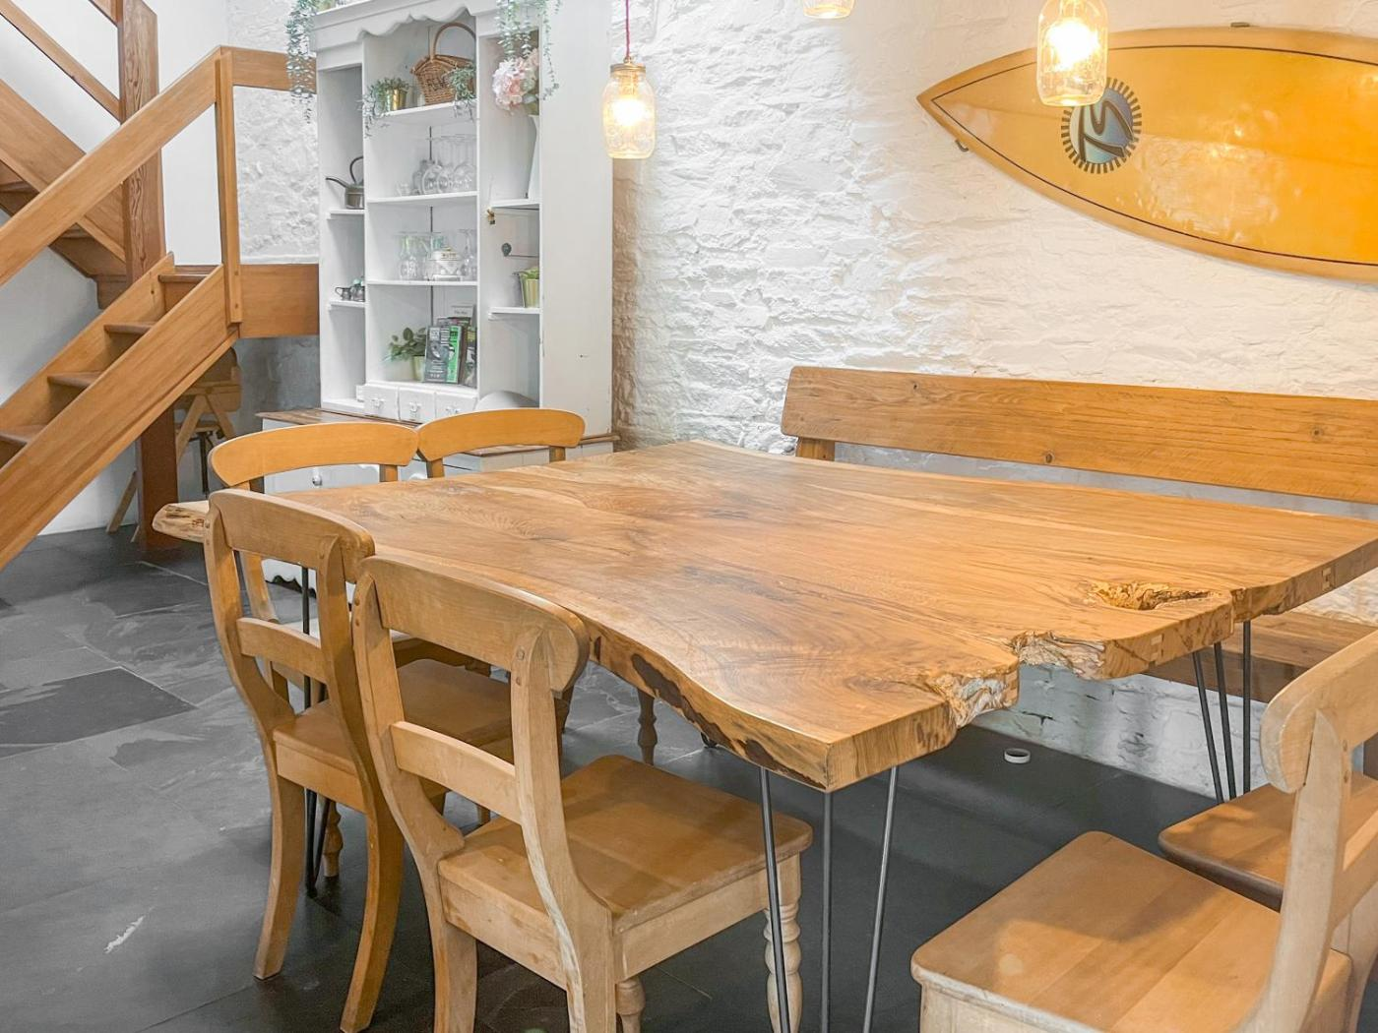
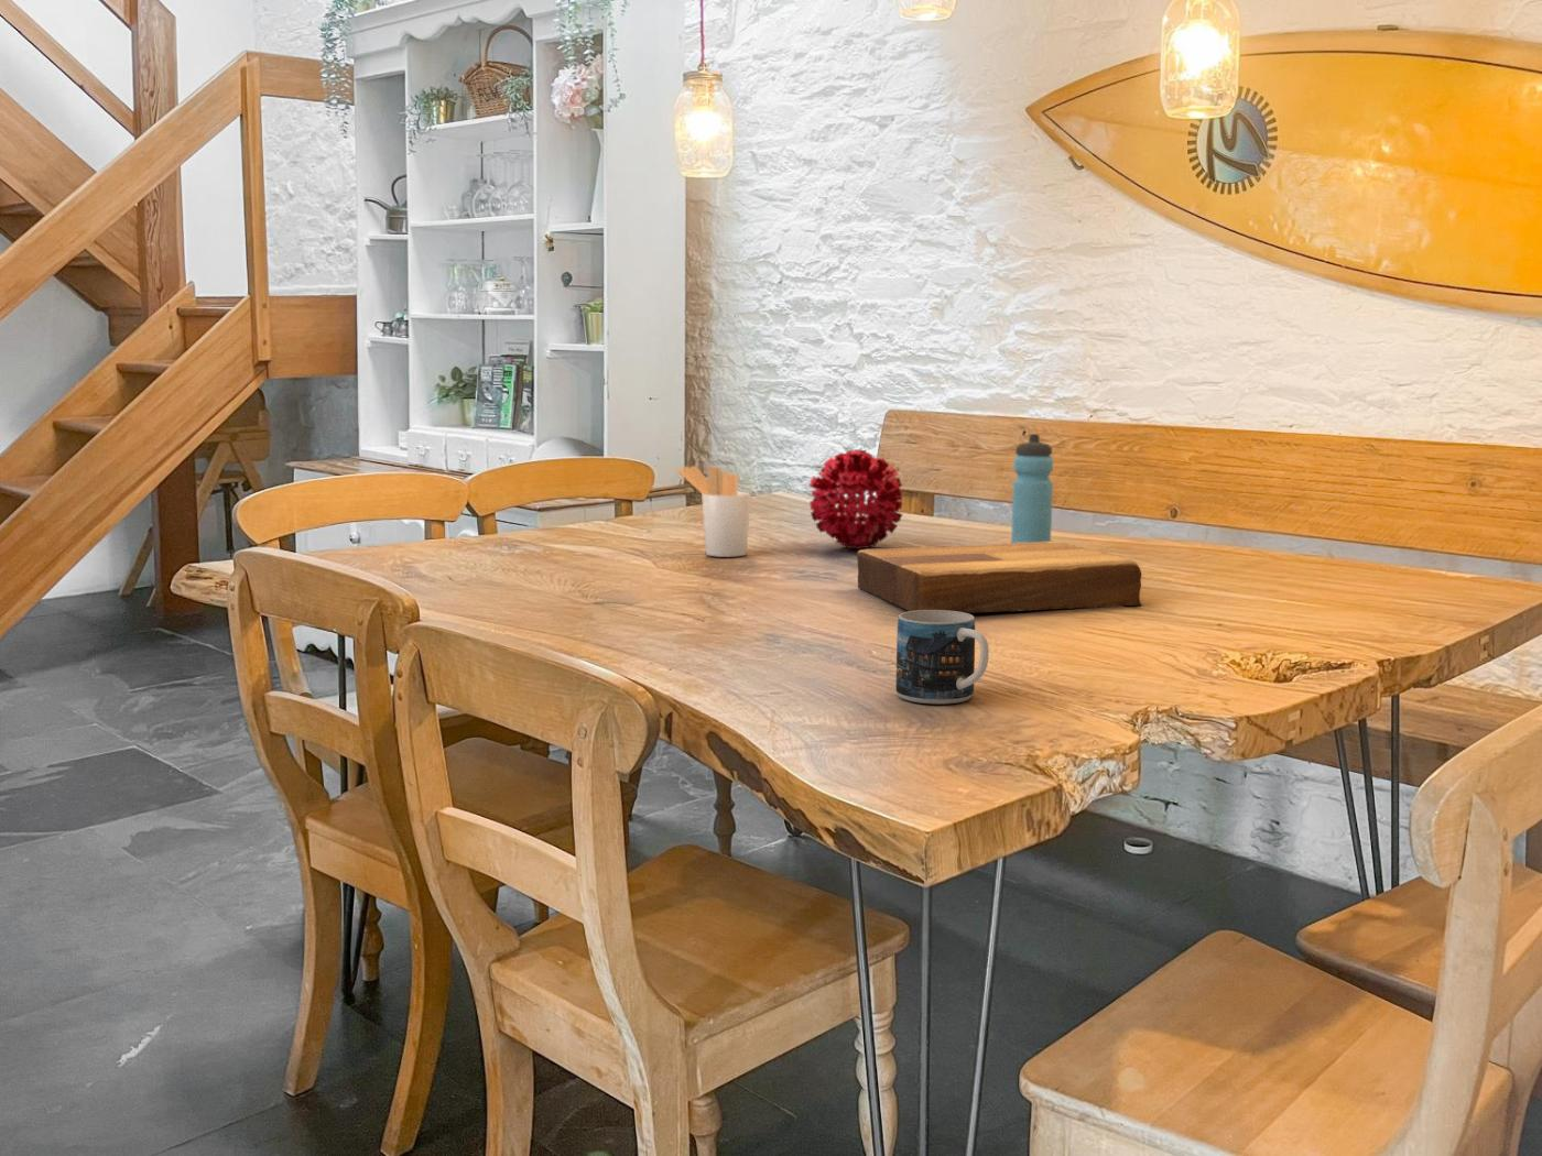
+ cutting board (996, 574)
+ utensil holder (714, 509)
+ decorative ball (856, 499)
+ water bottle (1032, 497)
+ mug (947, 658)
